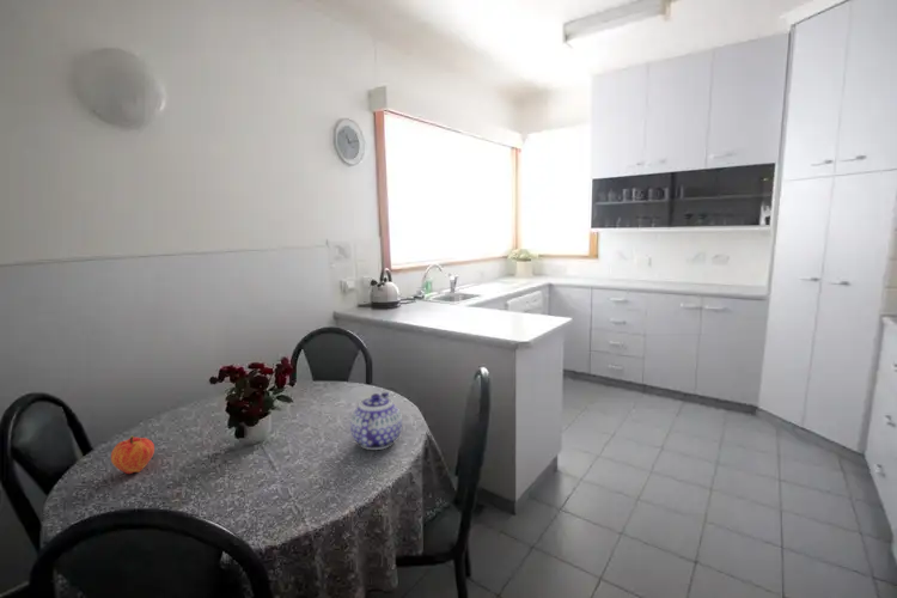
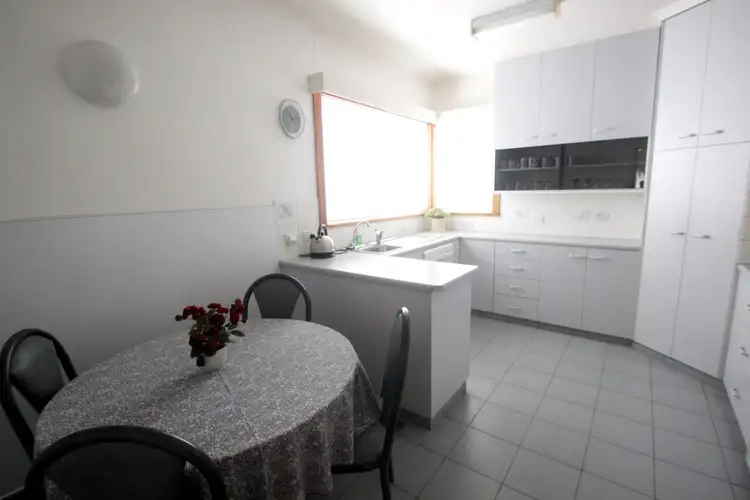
- fruit (133, 453)
- teapot (376, 417)
